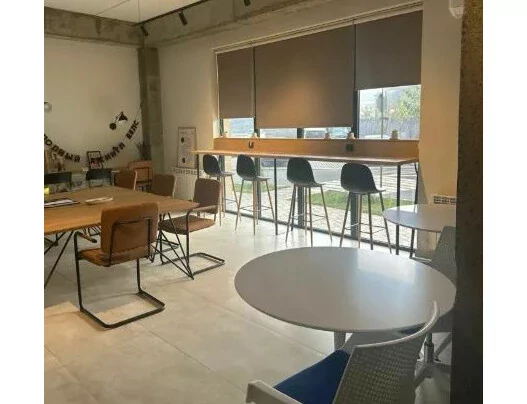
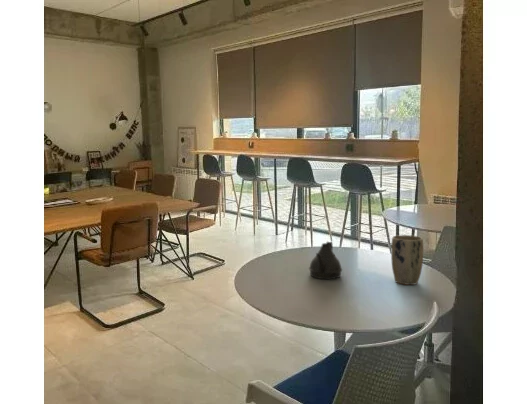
+ teapot (323, 261)
+ plant pot (406, 259)
